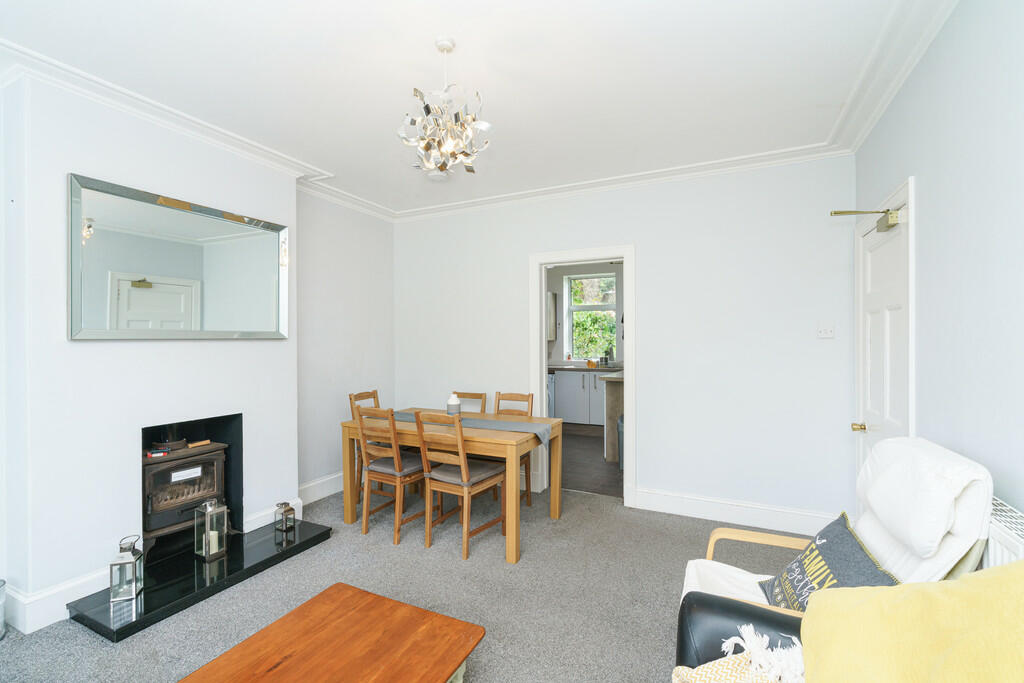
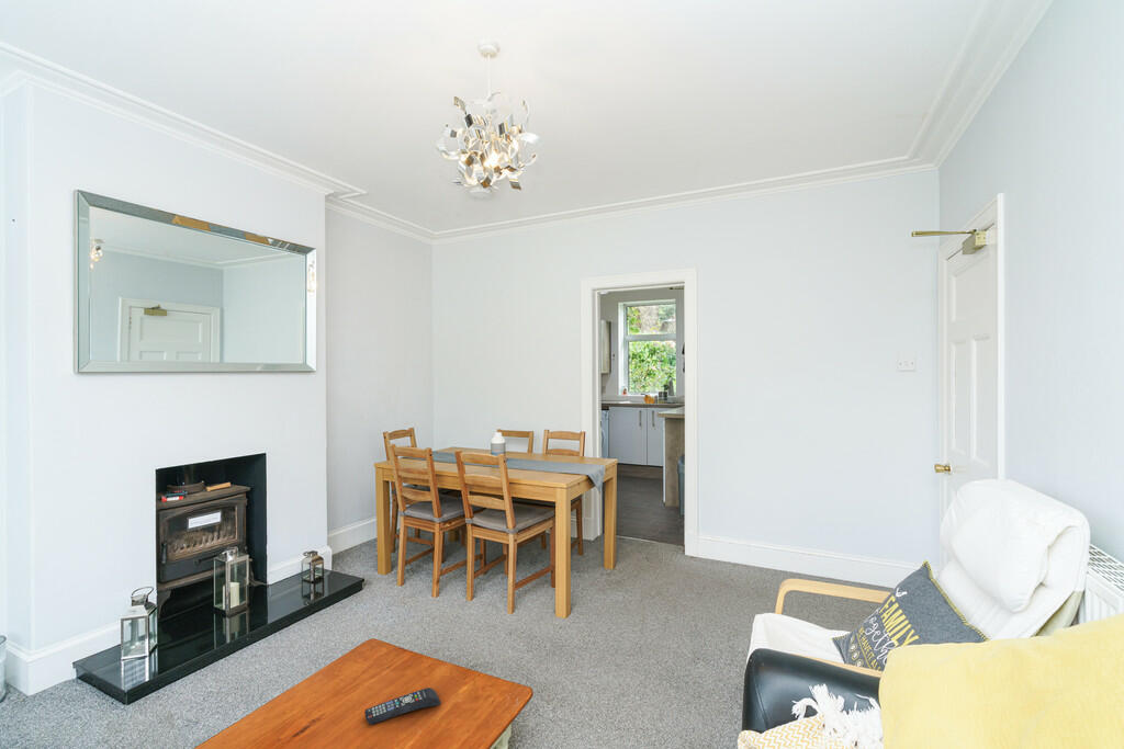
+ remote control (403, 705)
